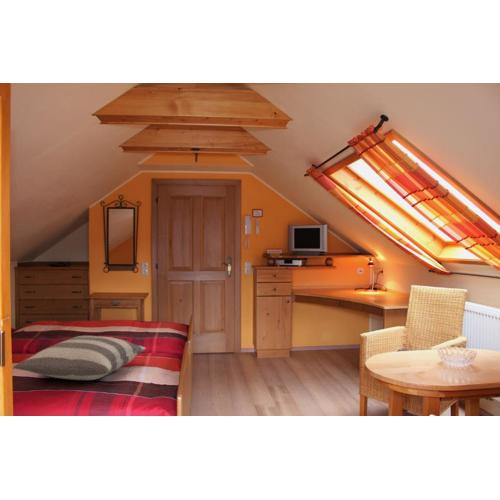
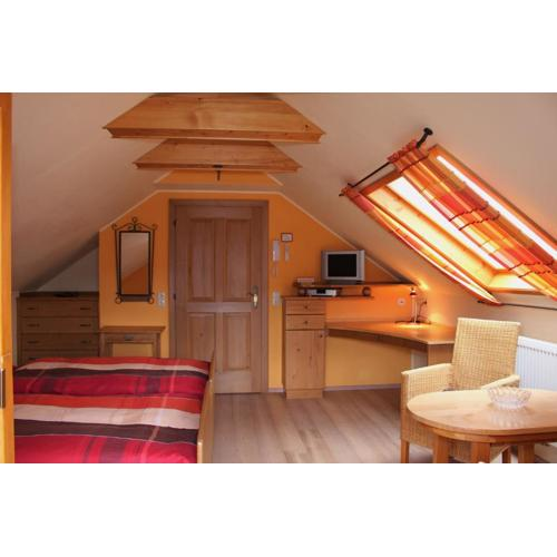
- pillow (85, 356)
